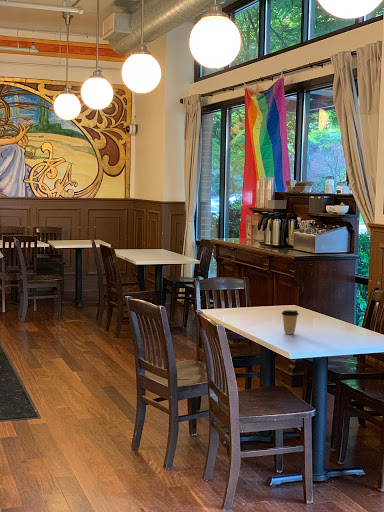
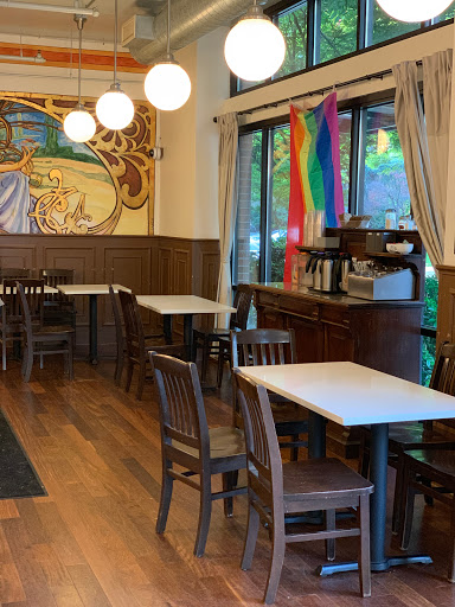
- coffee cup (289, 321)
